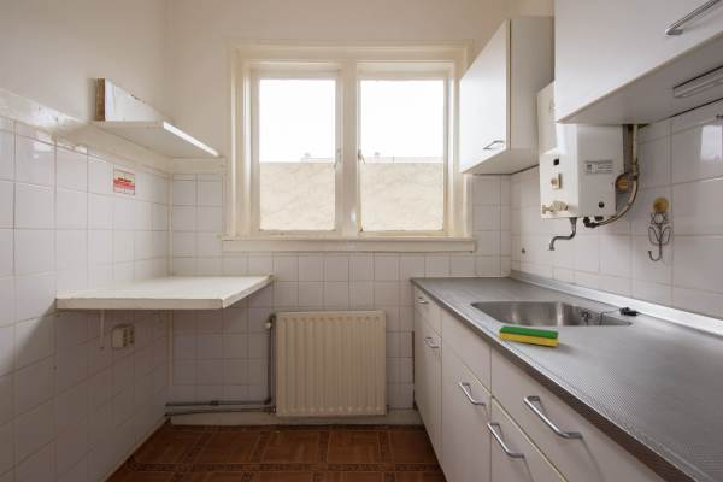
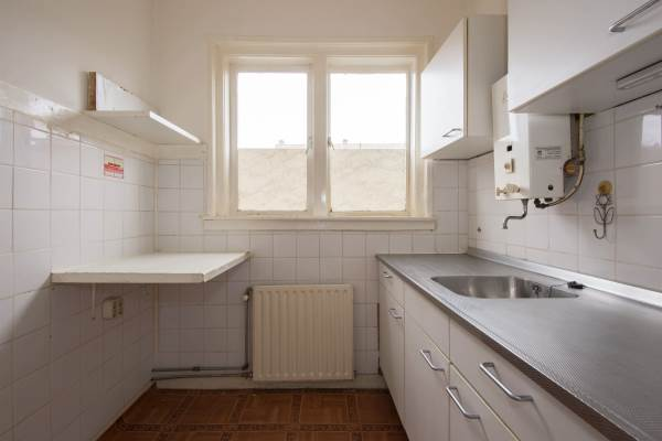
- dish sponge (528, 335)
